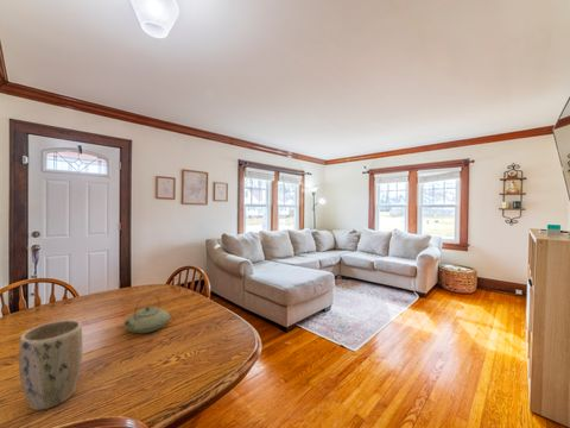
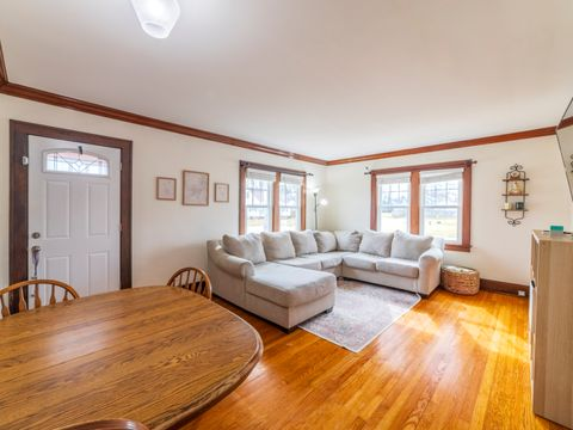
- plant pot (52, 363)
- teapot (145, 311)
